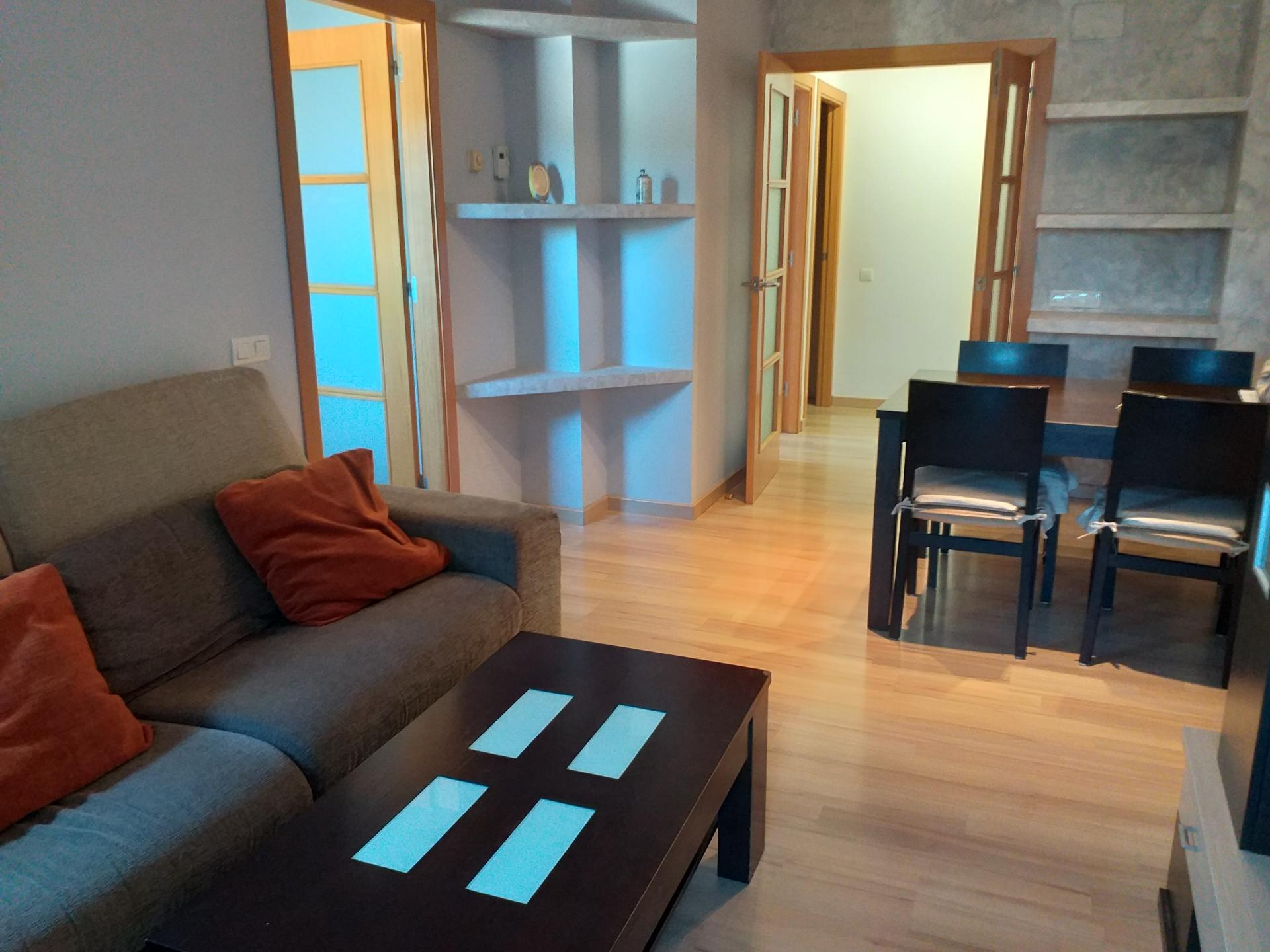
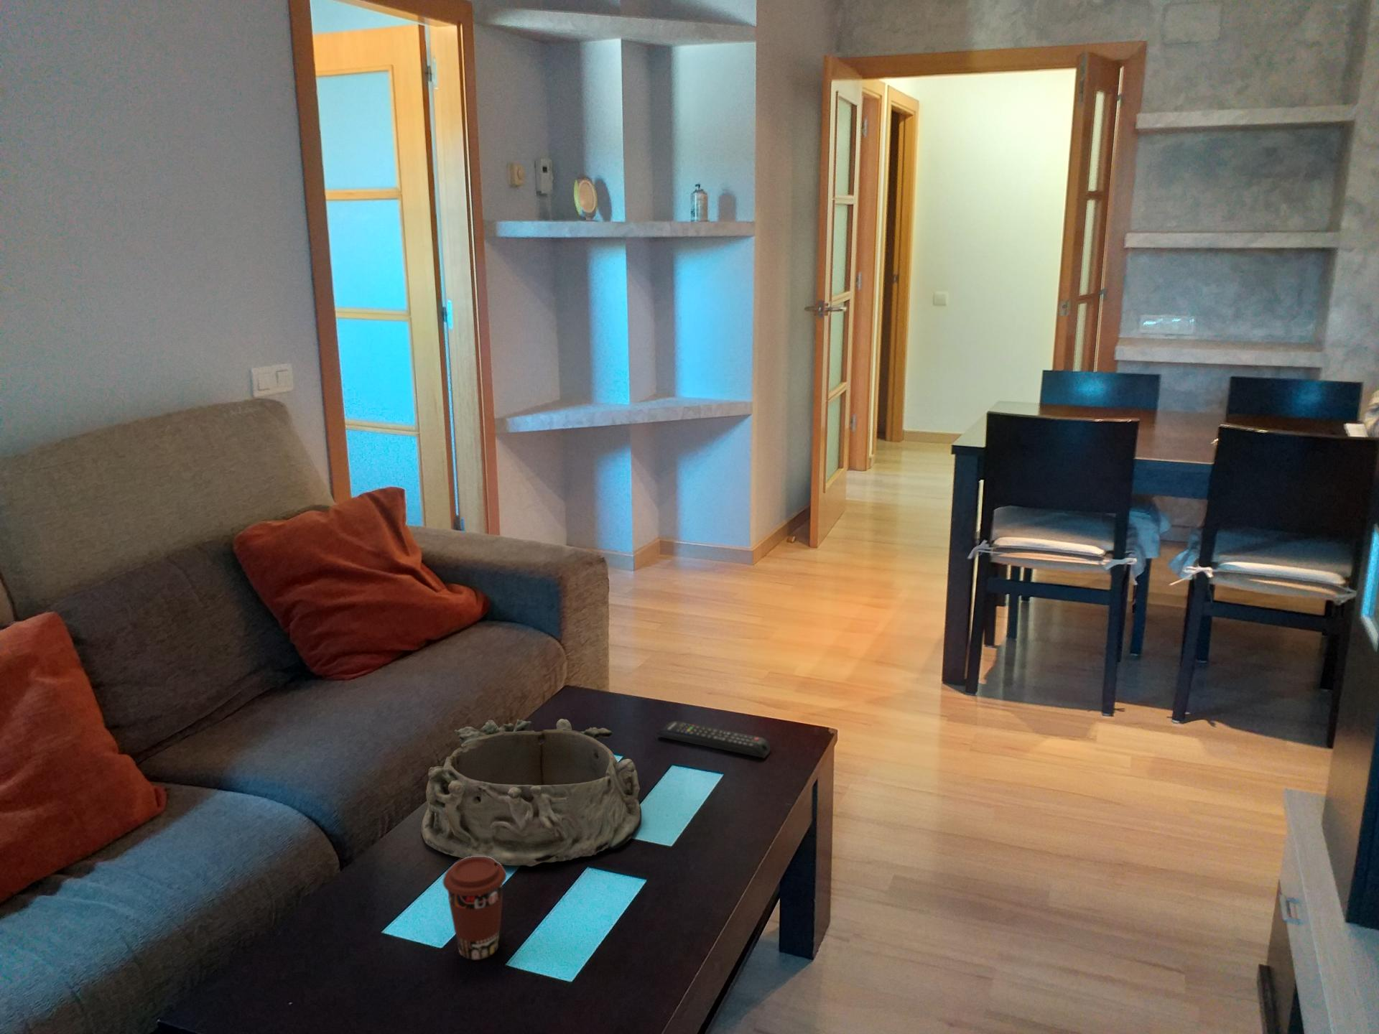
+ remote control (712, 739)
+ coffee cup (477, 908)
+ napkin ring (529, 783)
